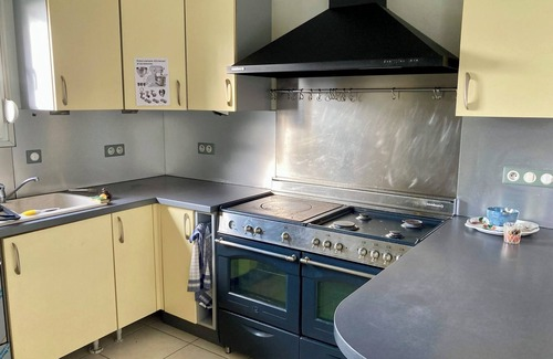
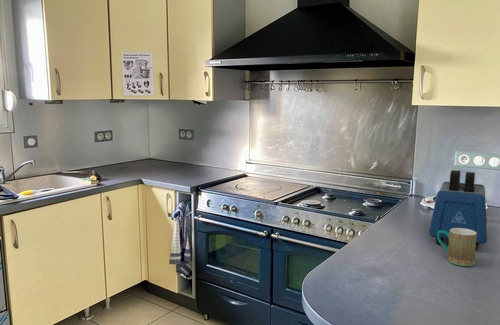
+ toaster (460, 204)
+ mug (455, 245)
